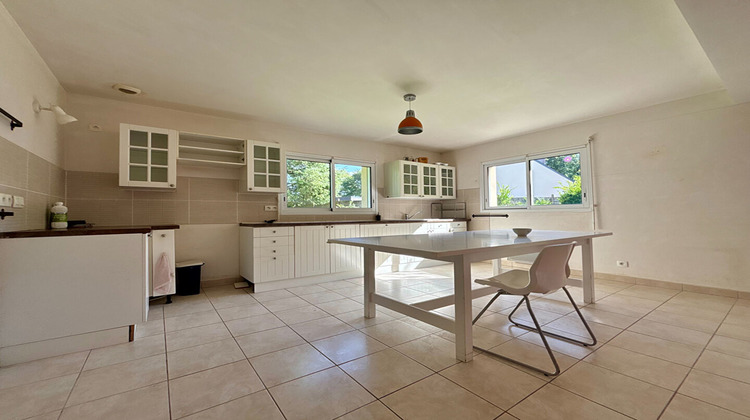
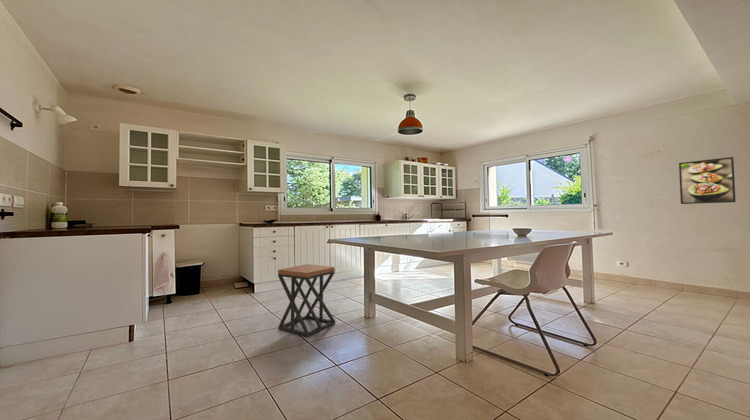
+ stool (307, 297)
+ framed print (705, 181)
